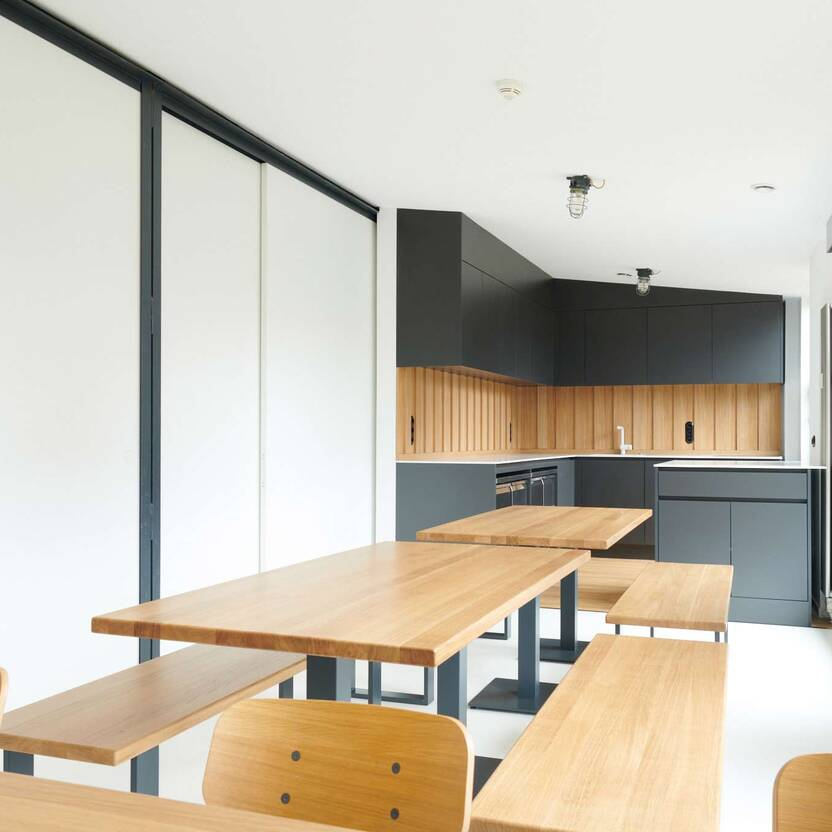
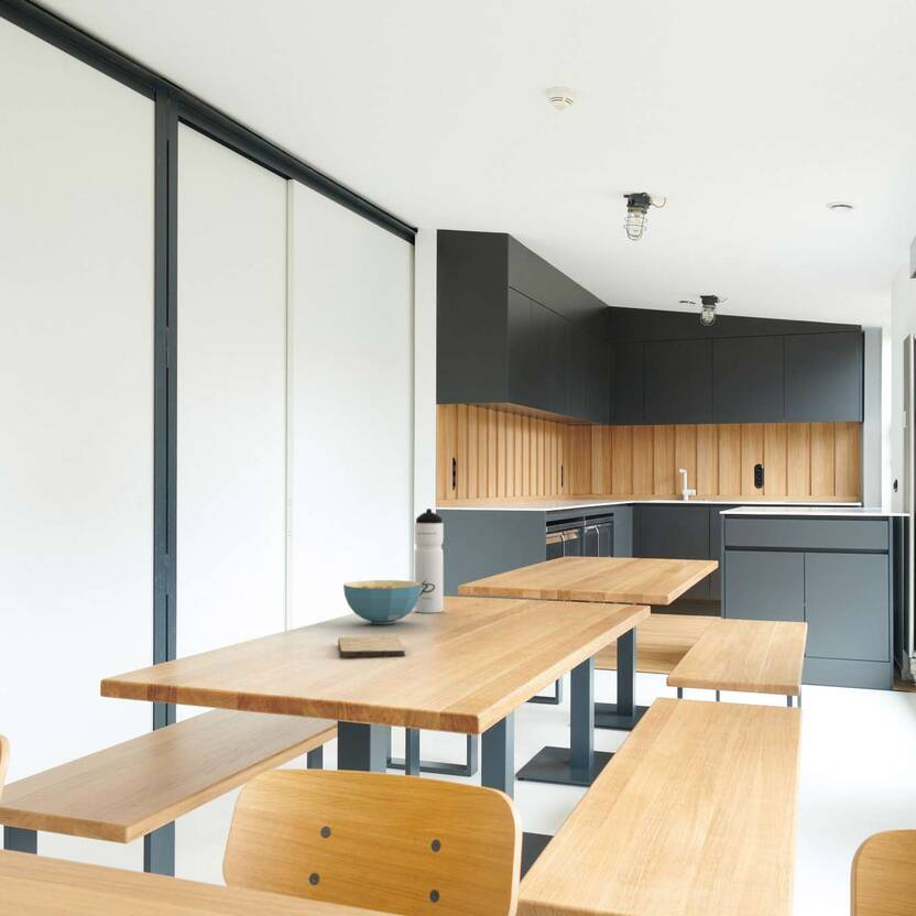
+ cereal bowl (382, 603)
+ water bottle (428, 559)
+ cutting board (370, 645)
